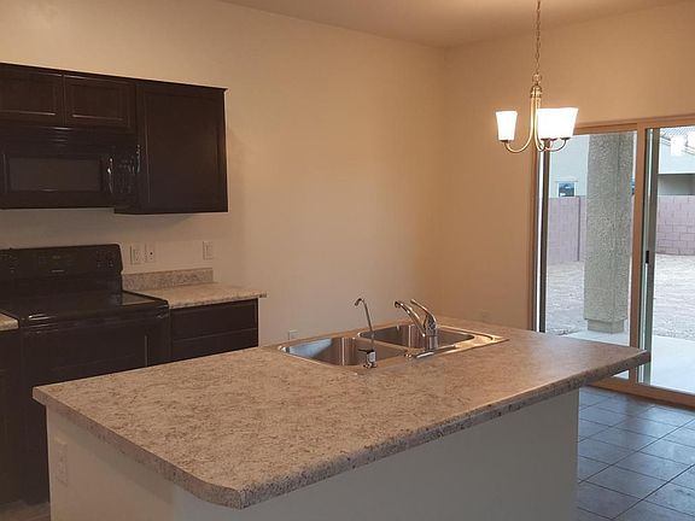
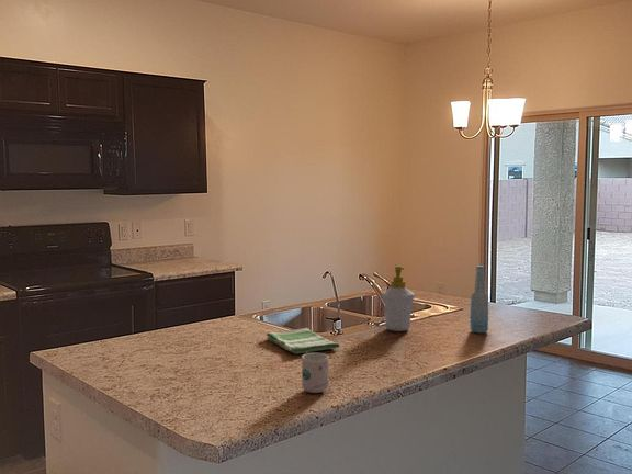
+ soap bottle (397, 297)
+ mug (317, 368)
+ dish towel (301, 339)
+ bottle (479, 298)
